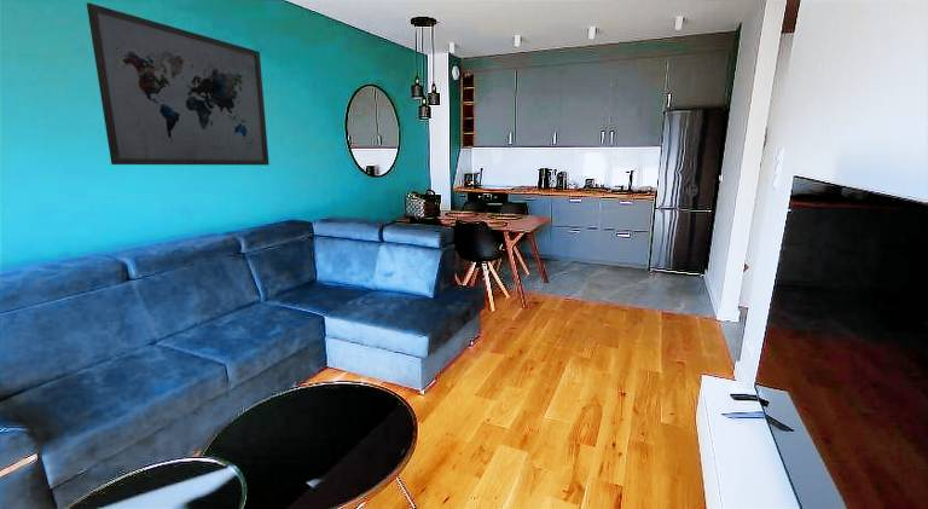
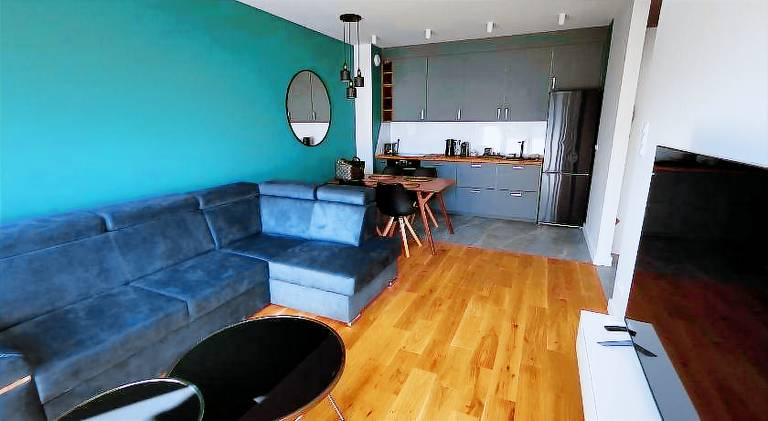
- wall art (196, 99)
